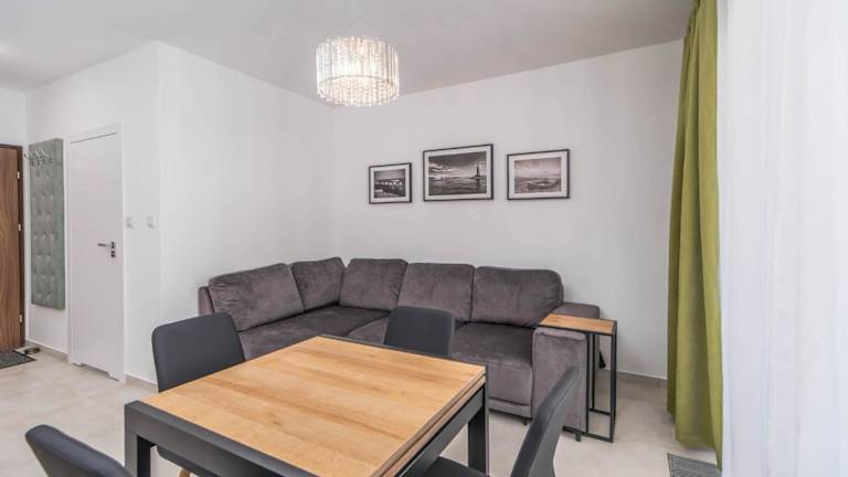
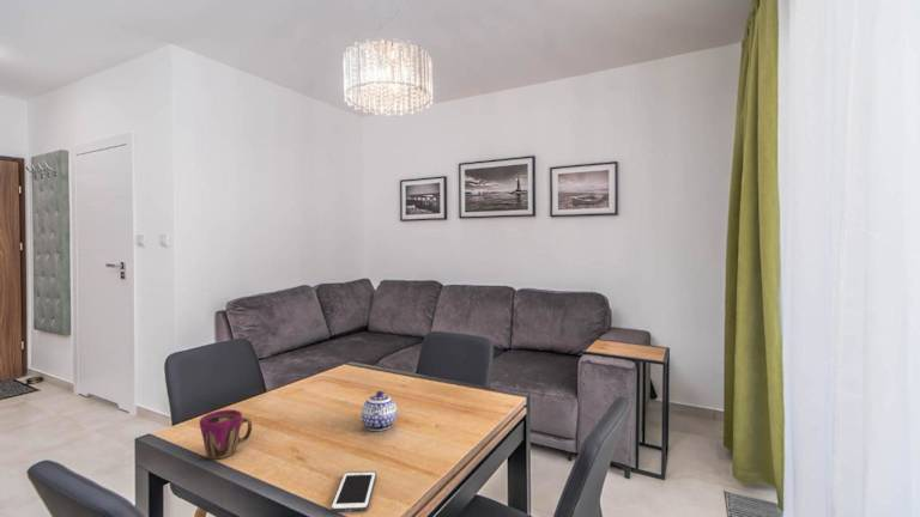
+ cup (226, 433)
+ cell phone (355, 489)
+ teapot (379, 408)
